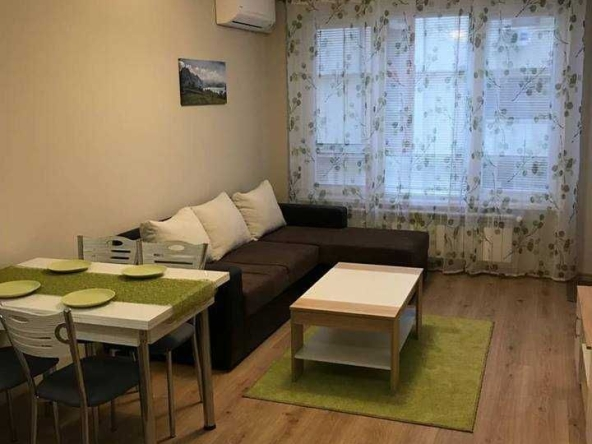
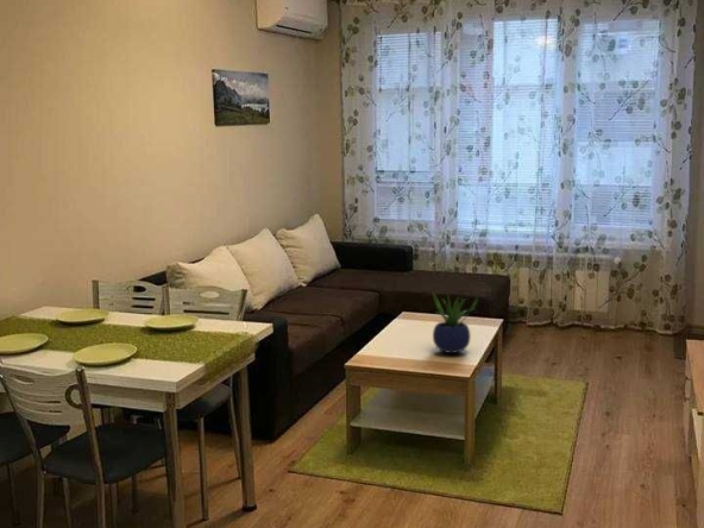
+ potted plant (451, 320)
